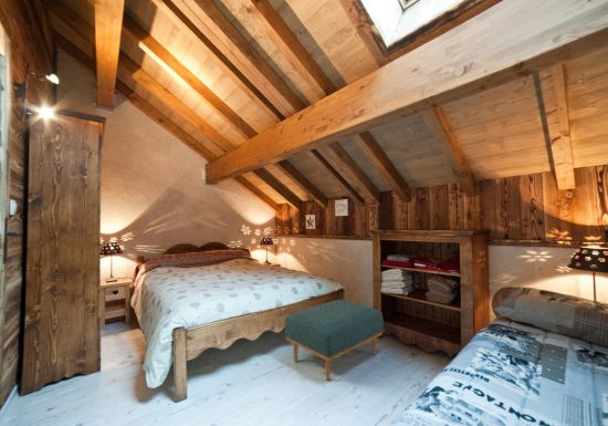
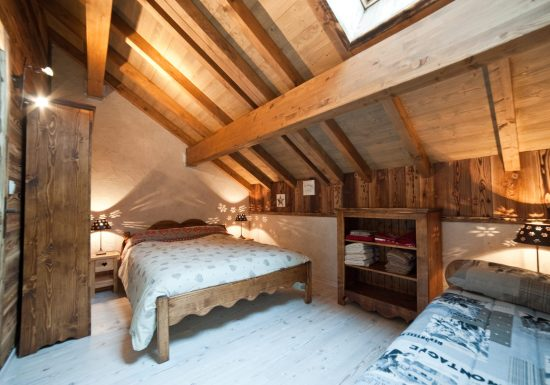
- ottoman (335, 333)
